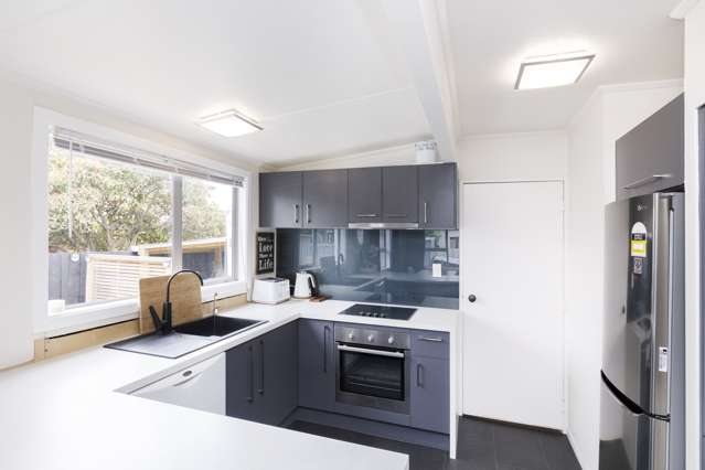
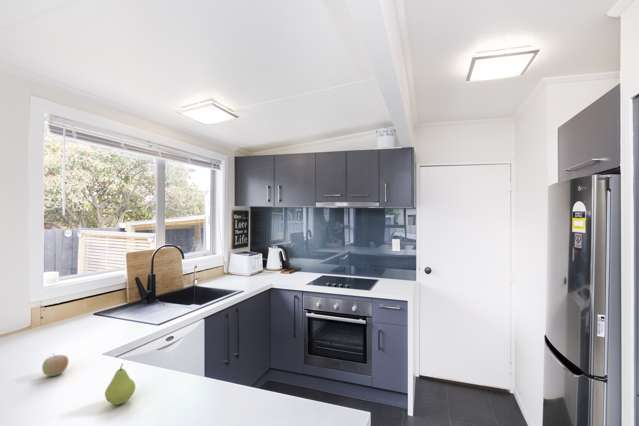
+ fruit (120, 383)
+ fruit (55, 363)
